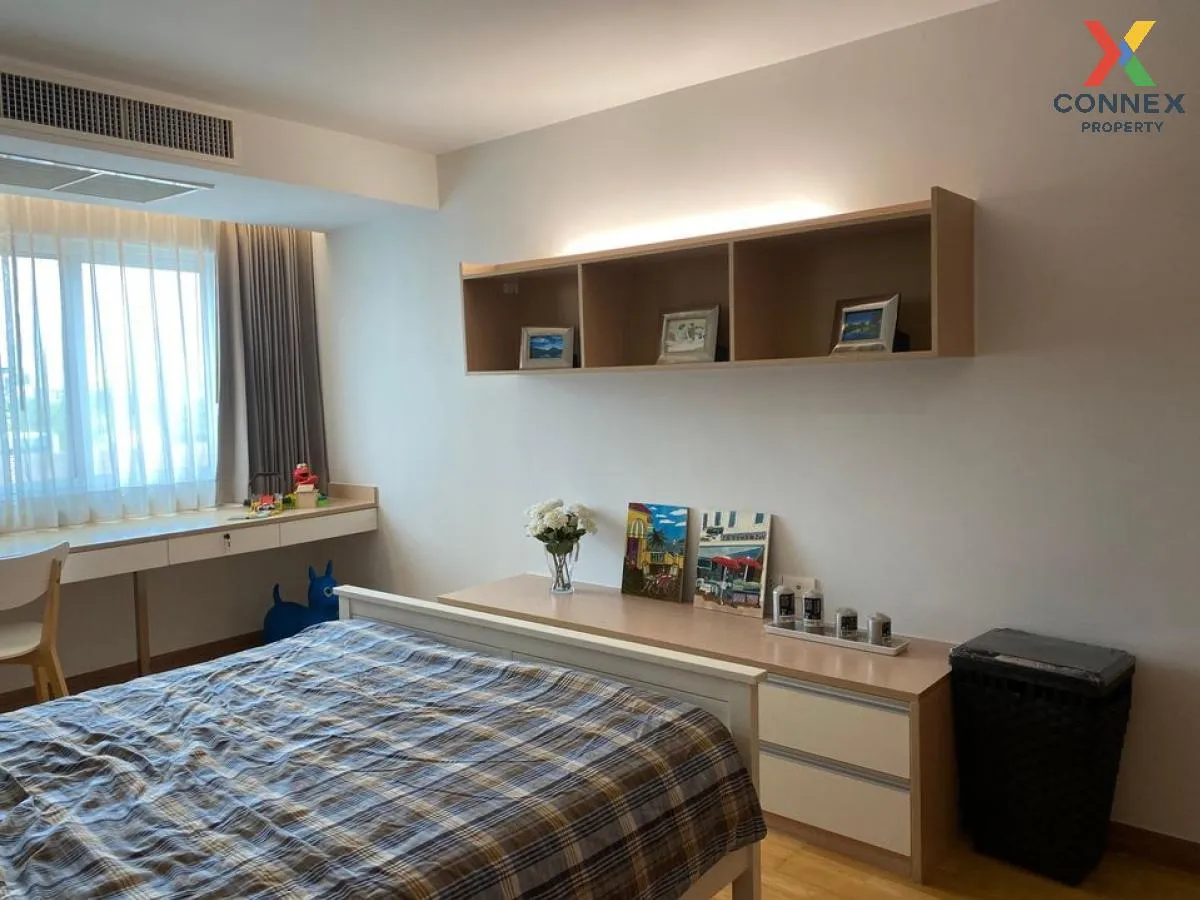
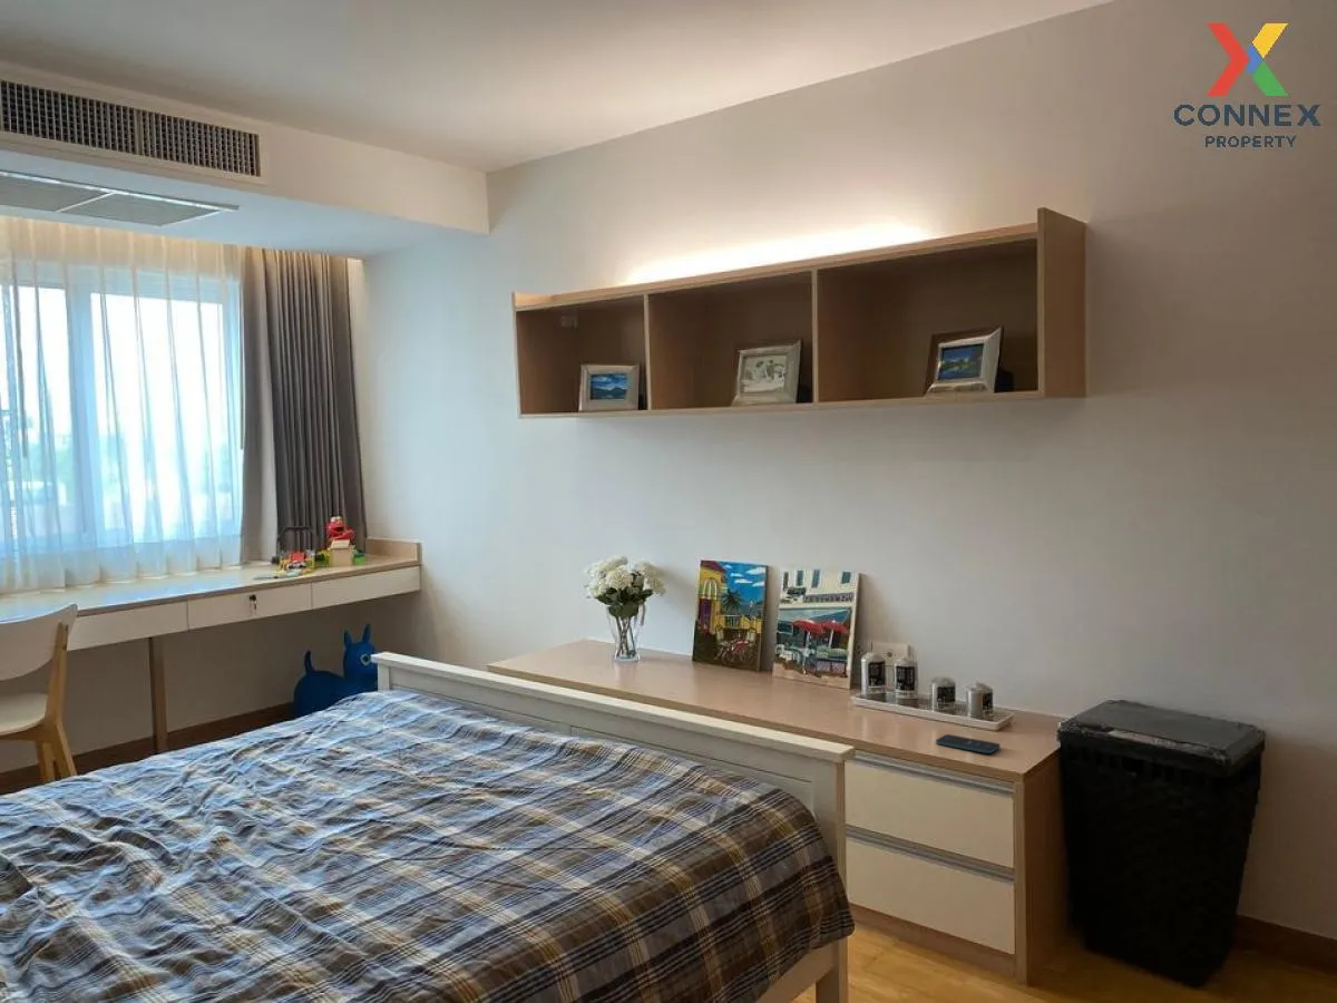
+ smartphone (967, 743)
